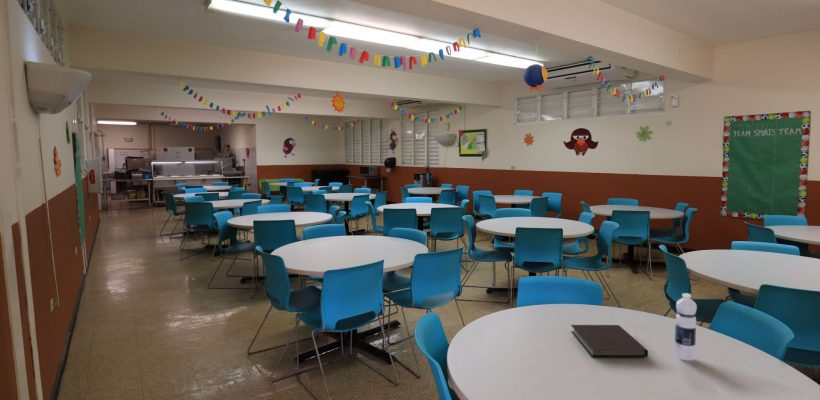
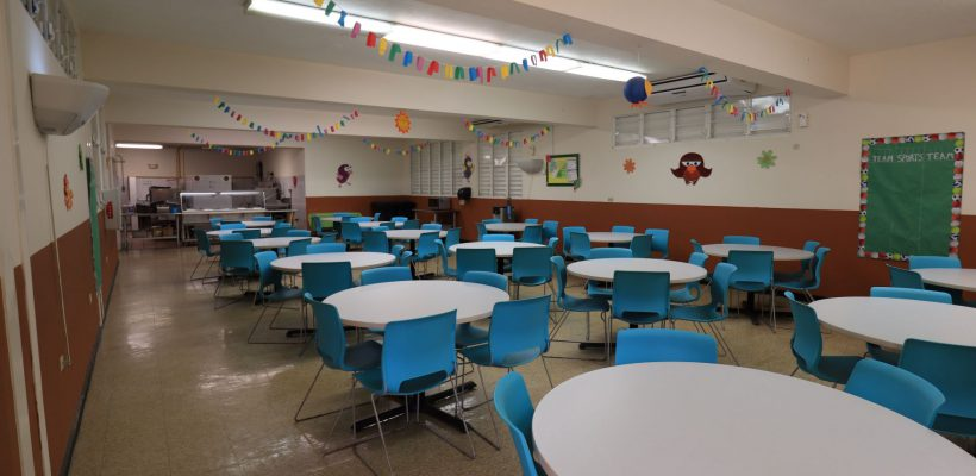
- notebook (606, 339)
- water bottle (685, 326)
